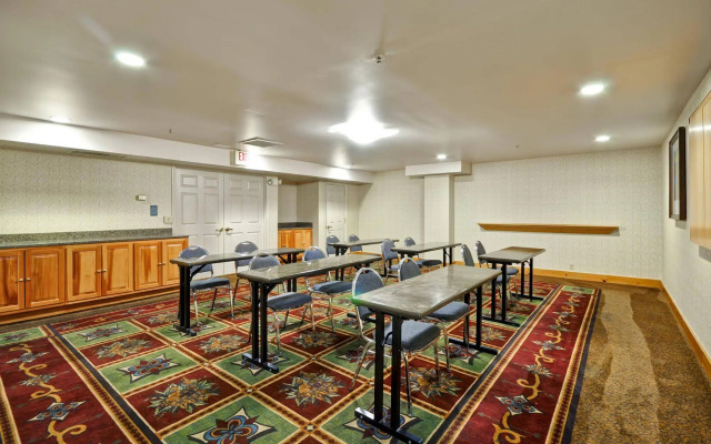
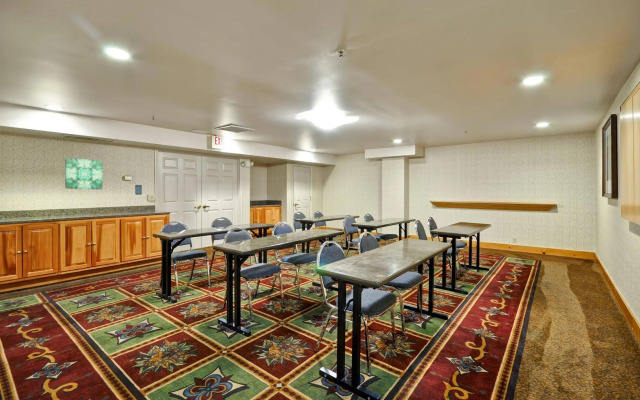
+ wall art (84, 174)
